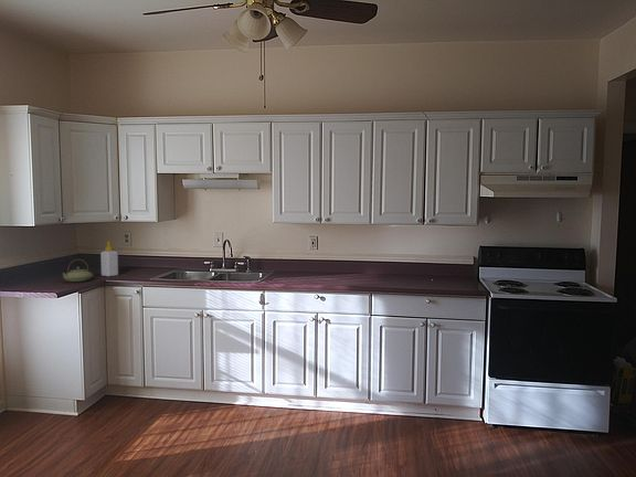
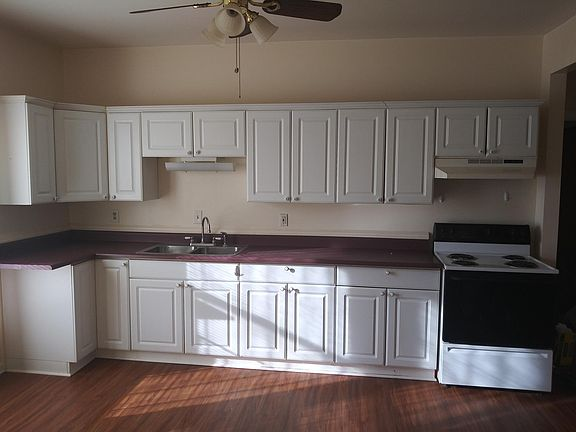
- soap bottle (109, 258)
- teapot (76, 269)
